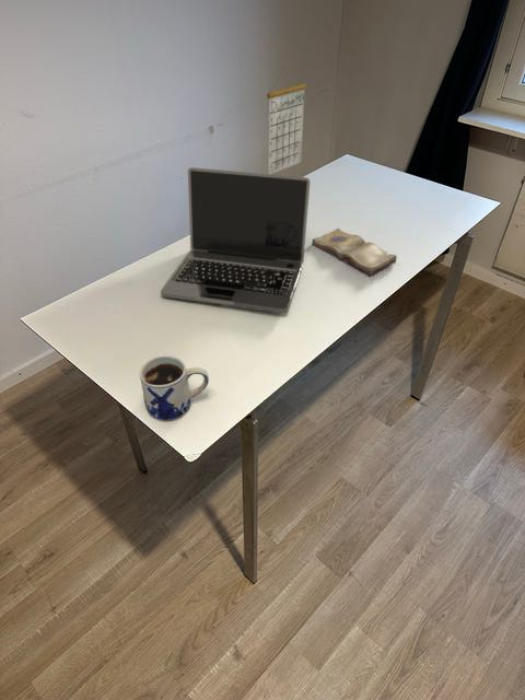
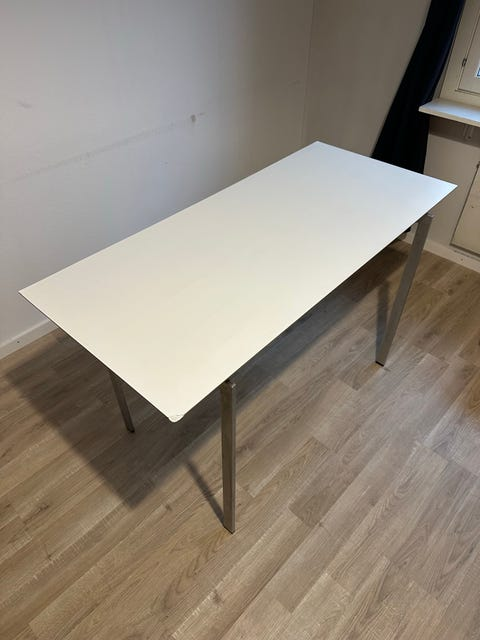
- laptop (234, 237)
- mug (172, 386)
- calendar (285, 120)
- diary (353, 248)
